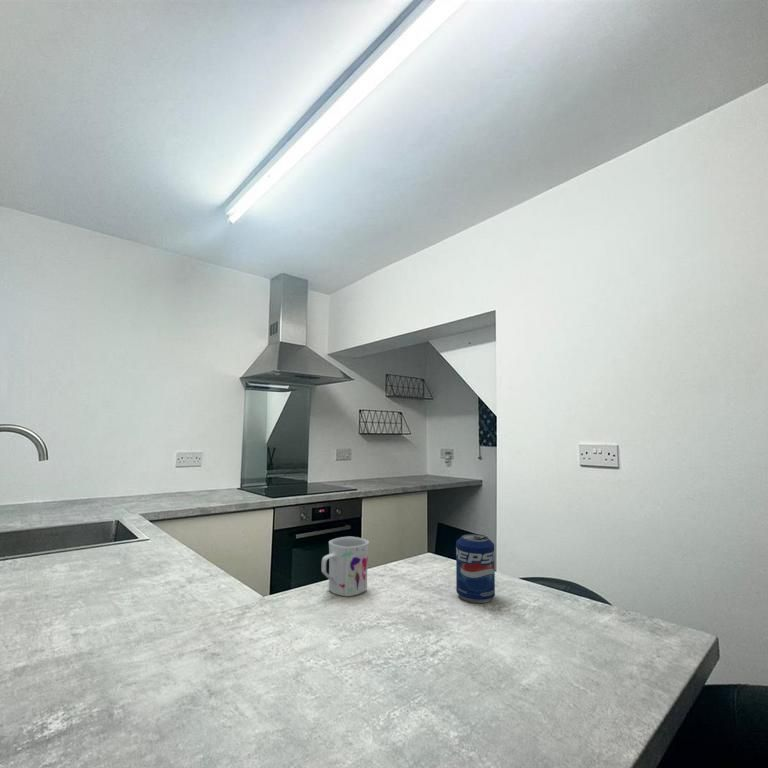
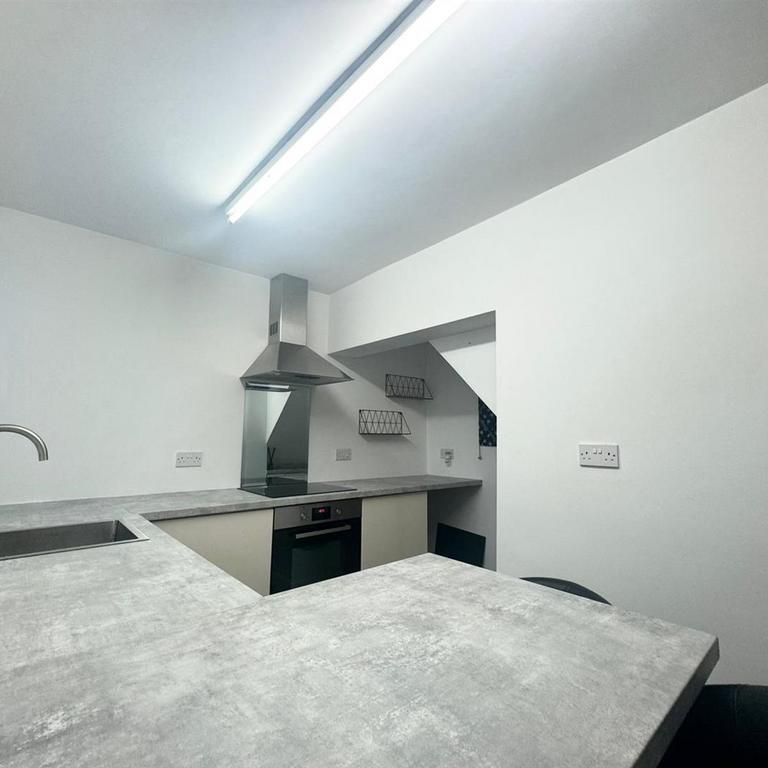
- beverage can (475, 566)
- mug (343, 566)
